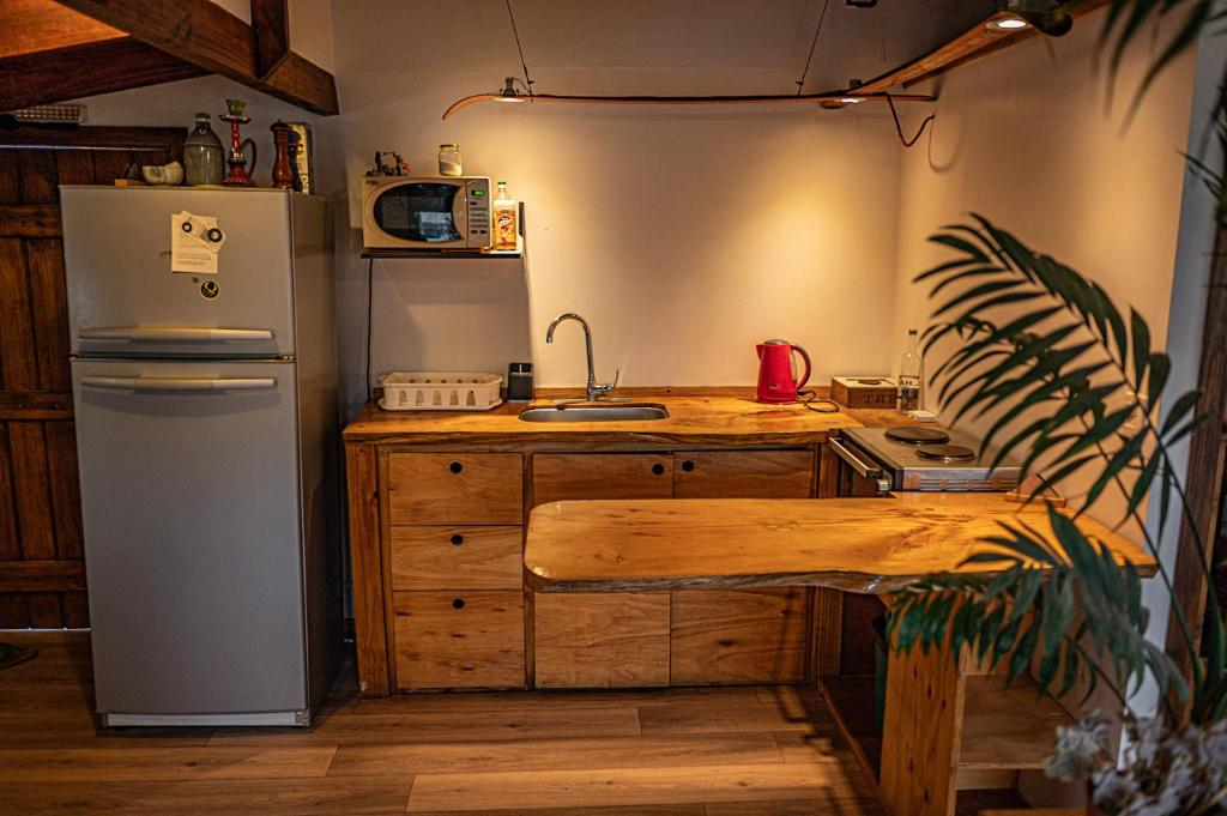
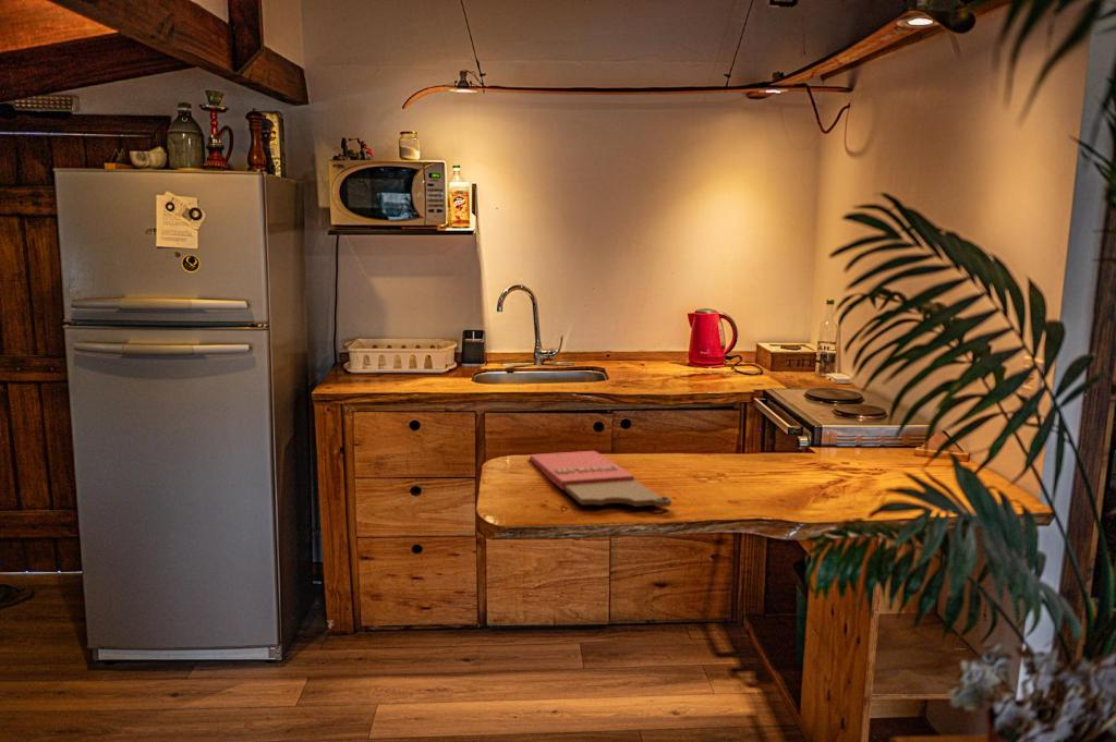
+ cutting board (595, 477)
